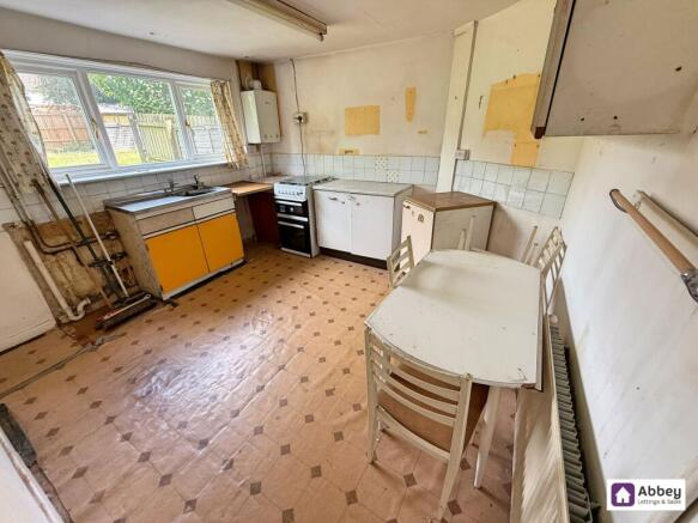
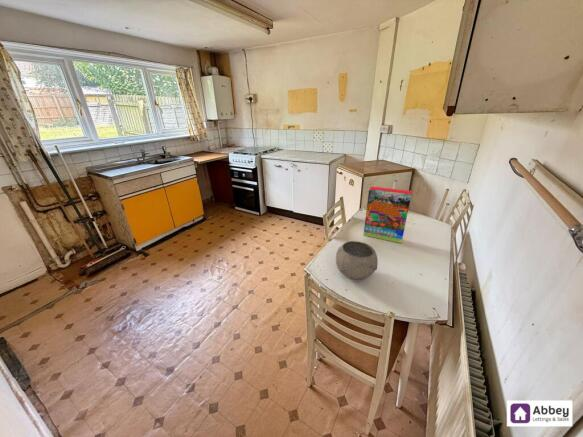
+ bowl (355, 261)
+ cereal box (386, 214)
